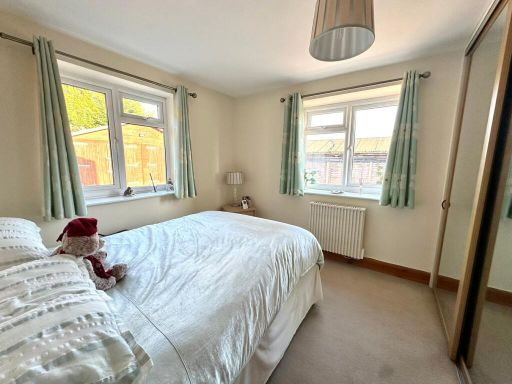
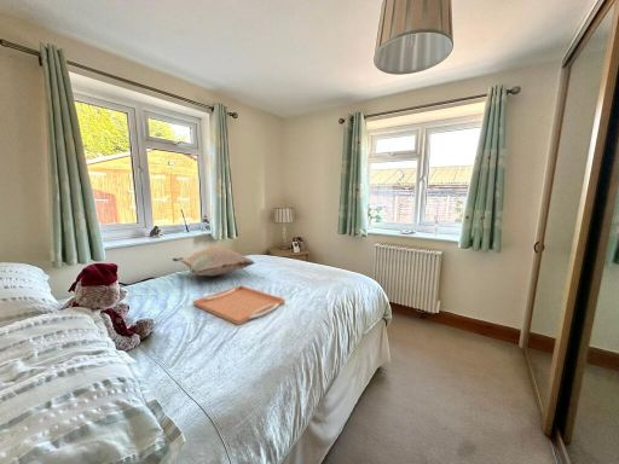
+ serving tray (239, 301)
+ decorative pillow (213, 260)
